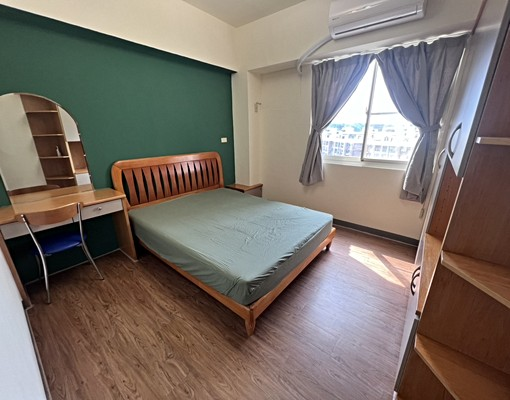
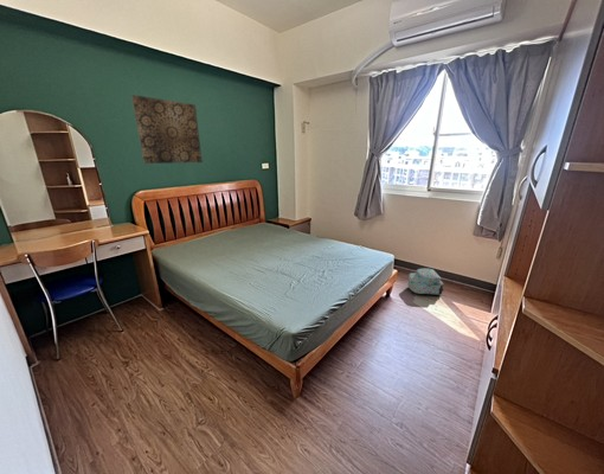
+ backpack (424, 281)
+ wall art (171, 133)
